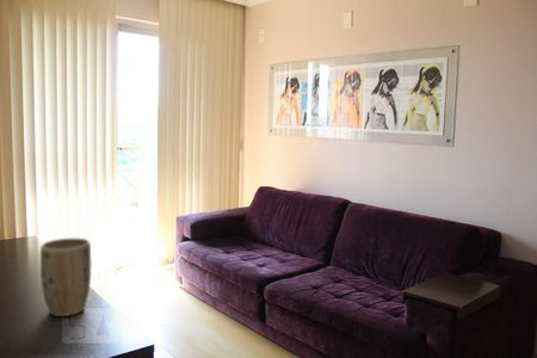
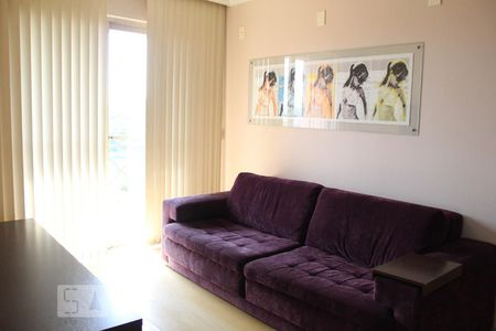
- plant pot (66, 276)
